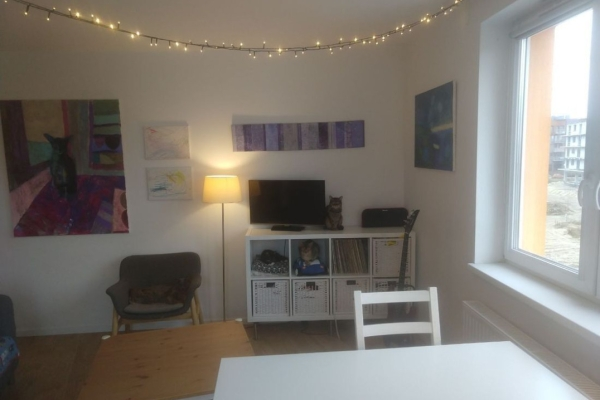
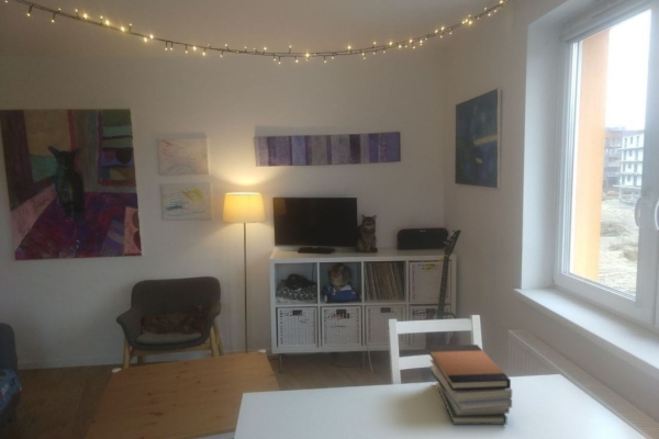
+ book stack (467, 382)
